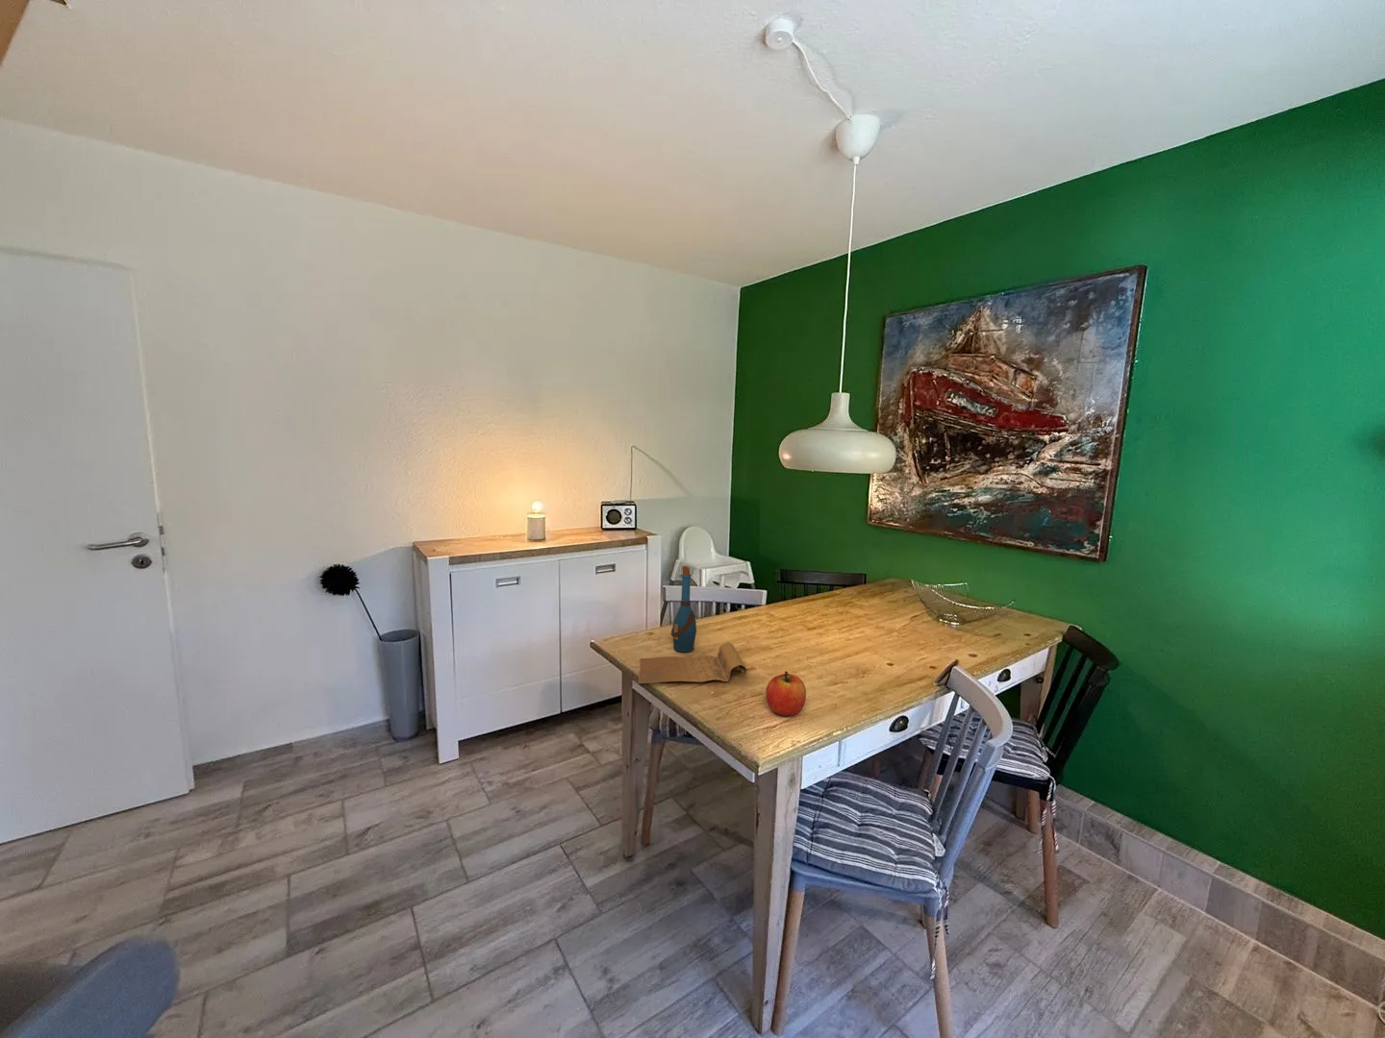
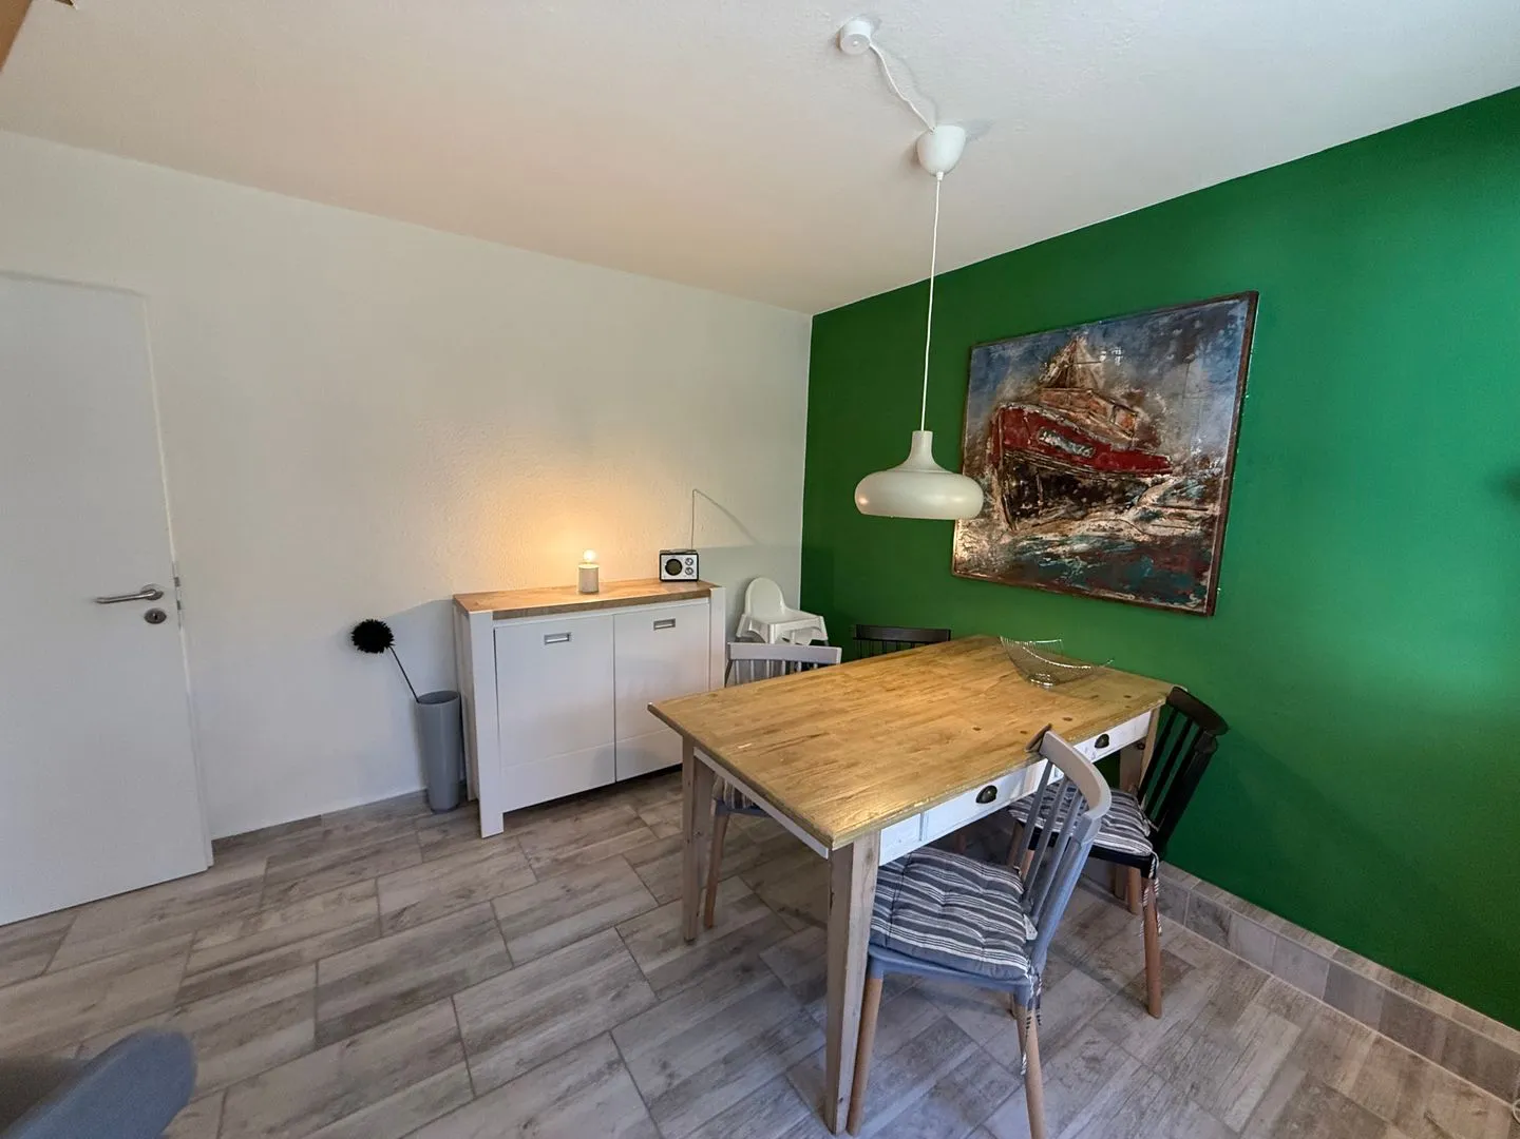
- apple (786, 692)
- message in a bottle (688, 617)
